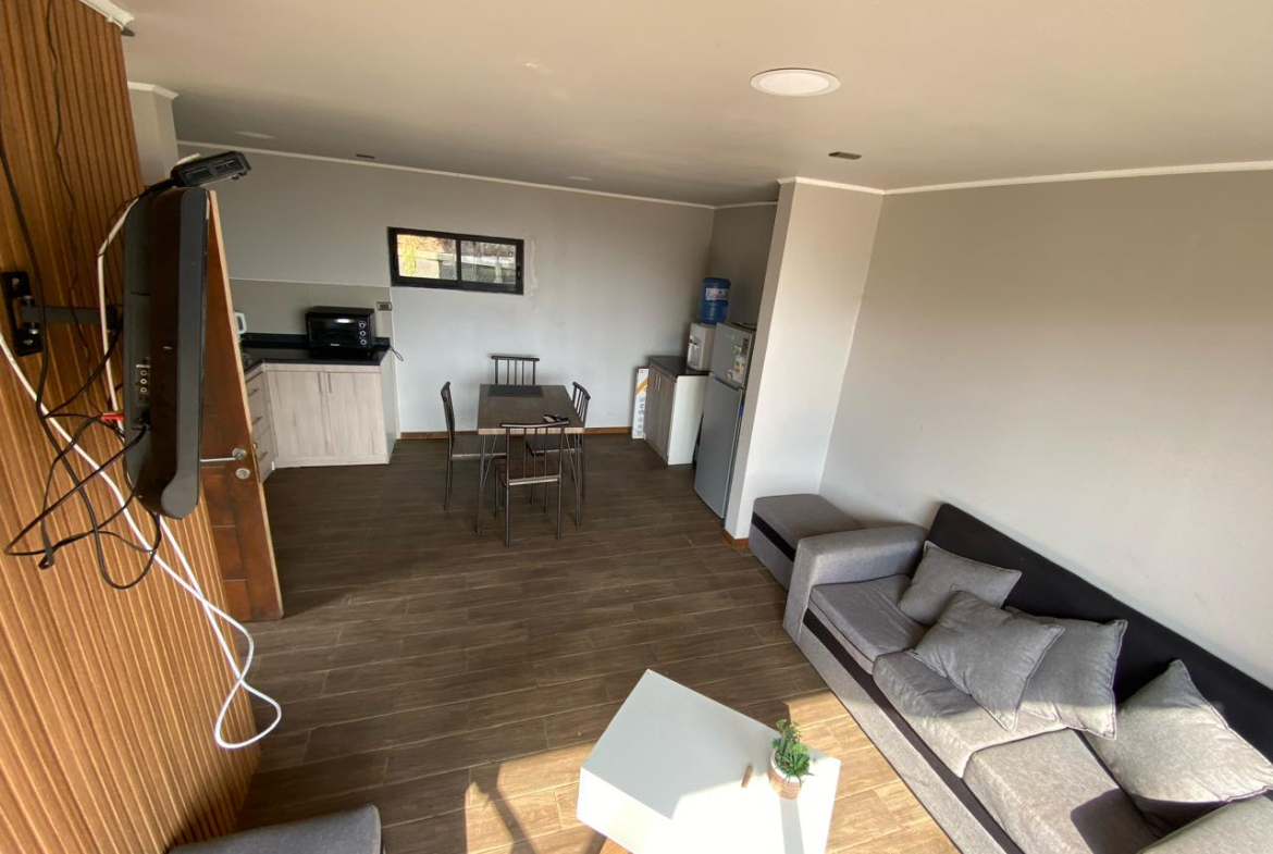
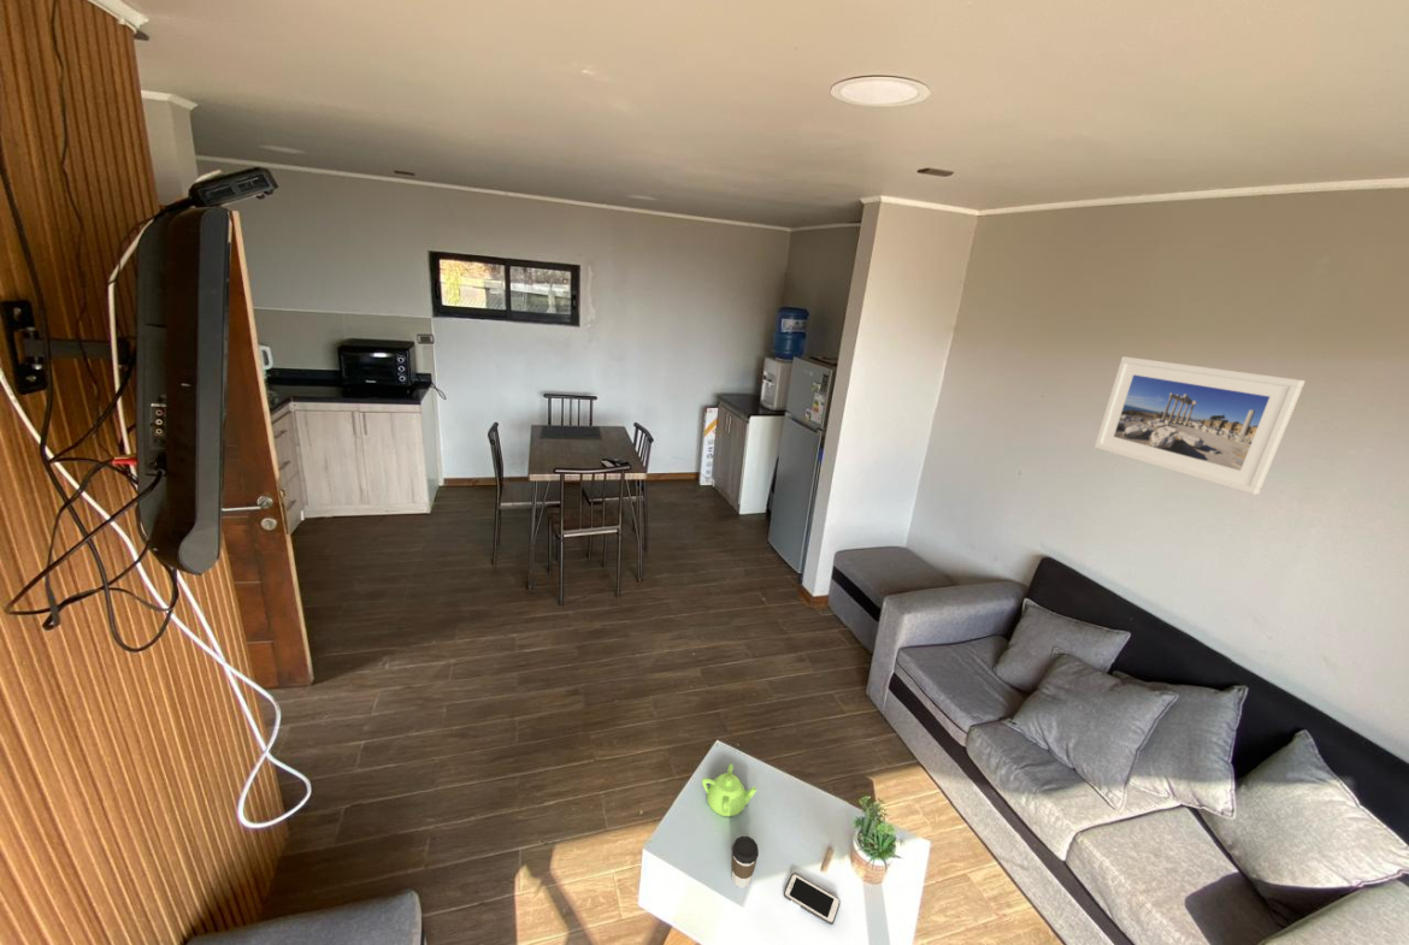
+ cell phone (812, 898)
+ teapot (727, 790)
+ coffee cup (743, 862)
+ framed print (1184, 419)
